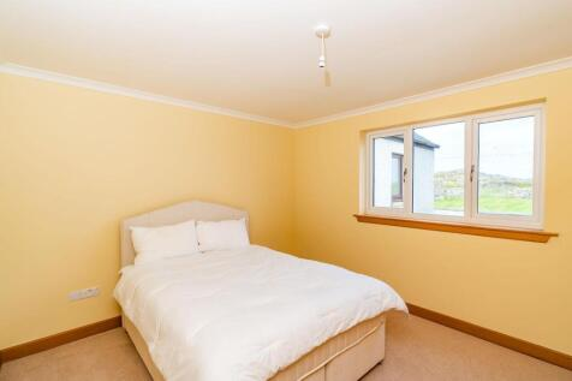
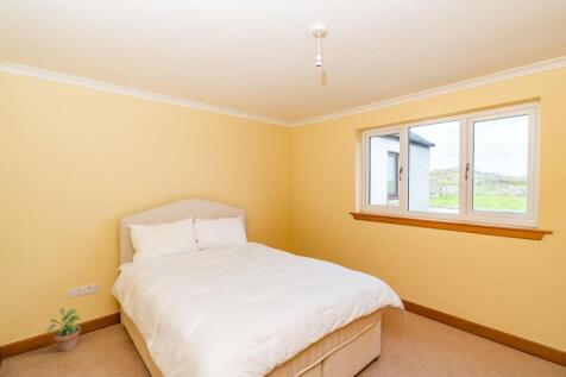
+ potted plant (63, 328)
